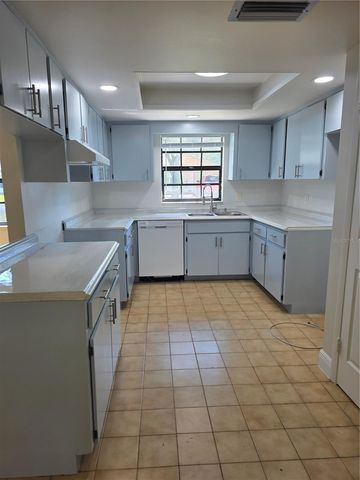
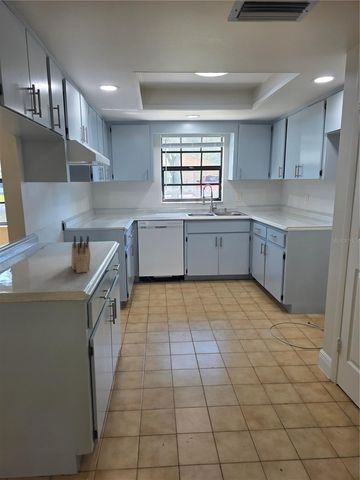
+ knife block (80, 251)
